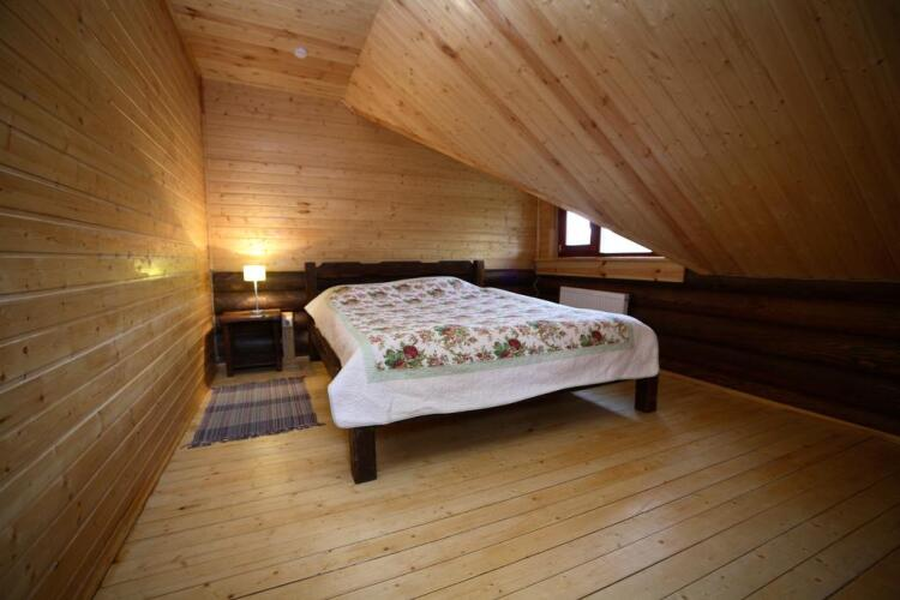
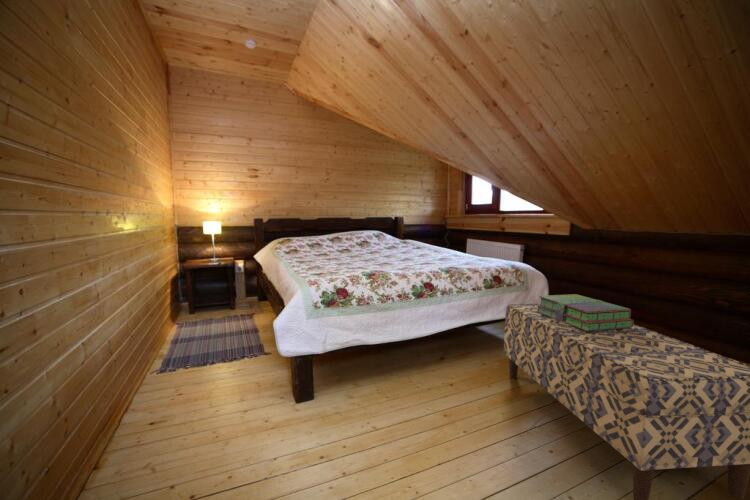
+ bench (597, 375)
+ stack of books (581, 310)
